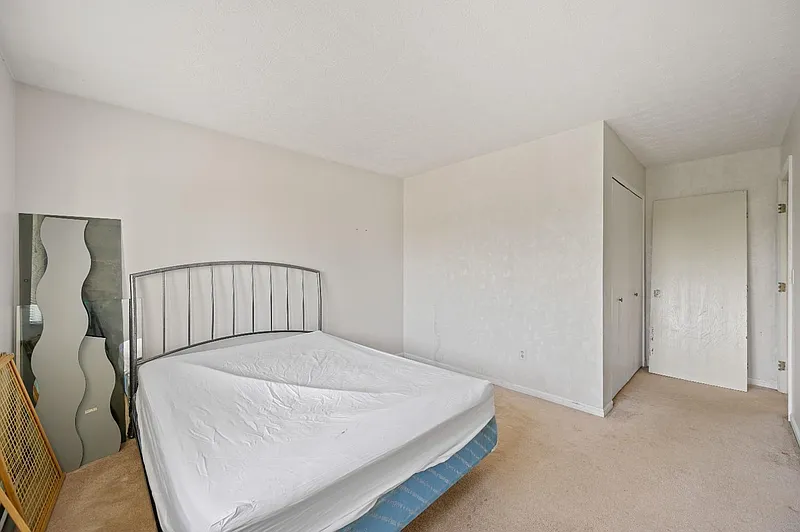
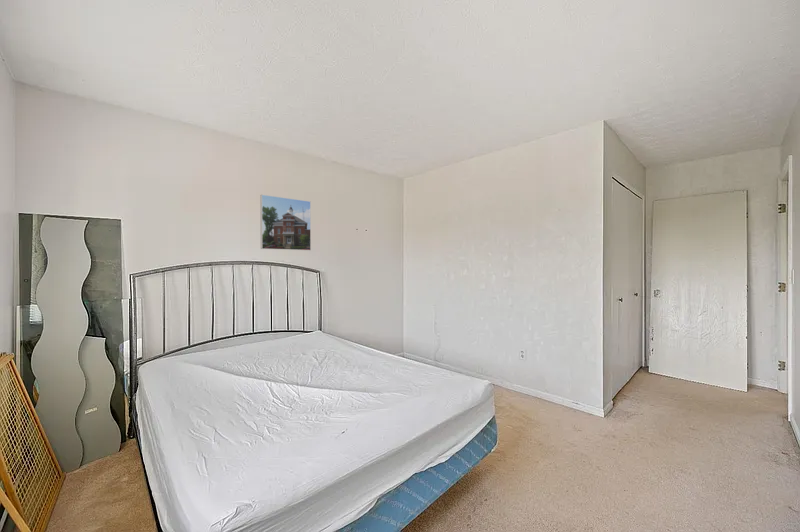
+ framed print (286, 224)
